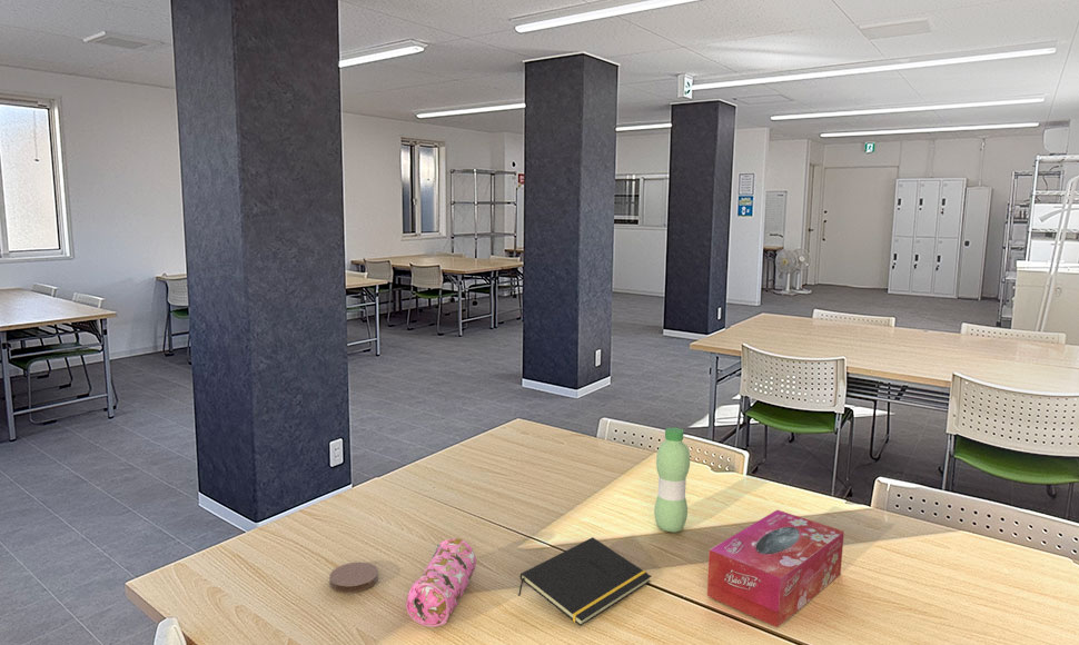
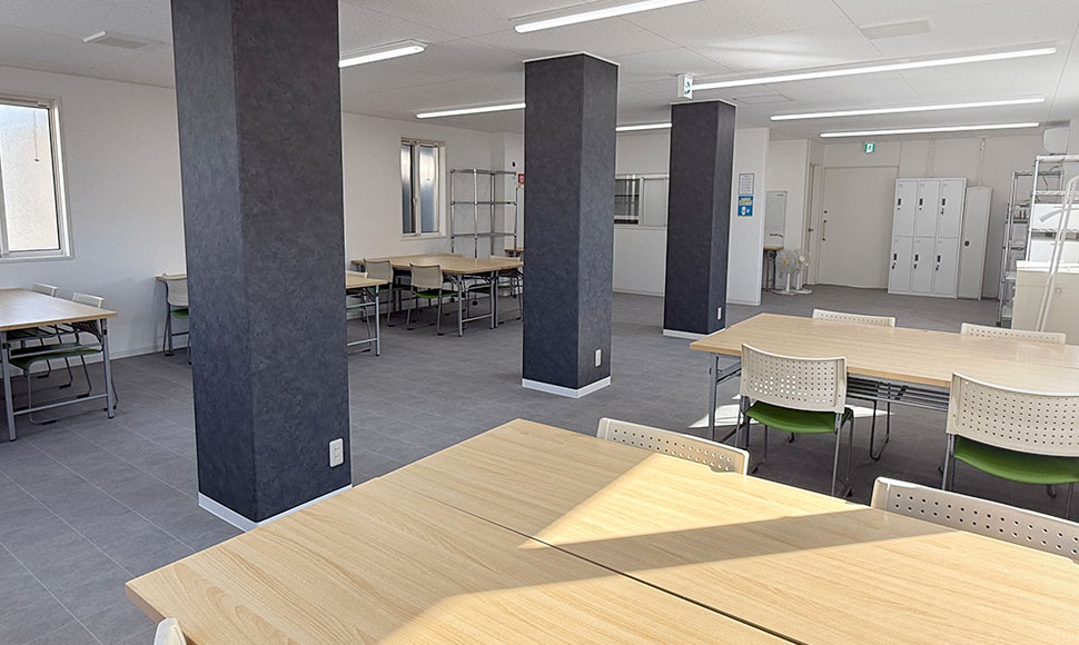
- notepad (586, 577)
- water bottle (672, 479)
- coaster (354, 576)
- tissue box (776, 562)
- pencil case (443, 579)
